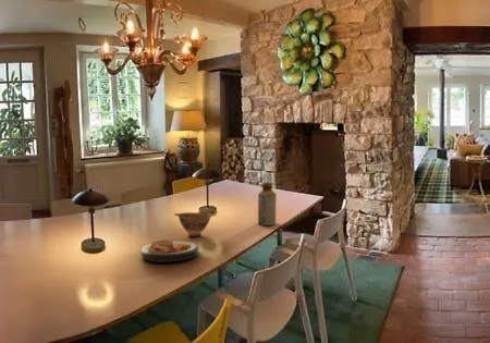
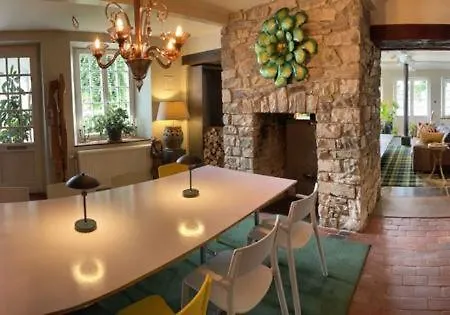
- bowl (195, 223)
- bottle (267, 203)
- plate (170, 248)
